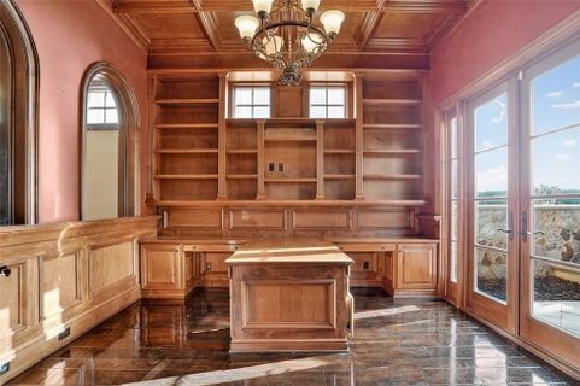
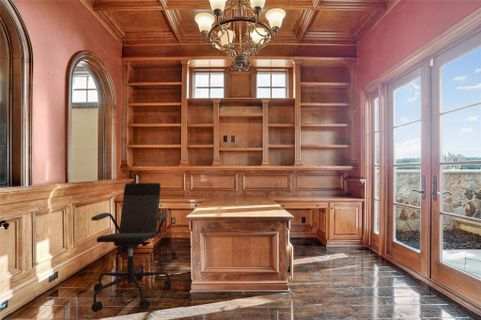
+ office chair (130, 239)
